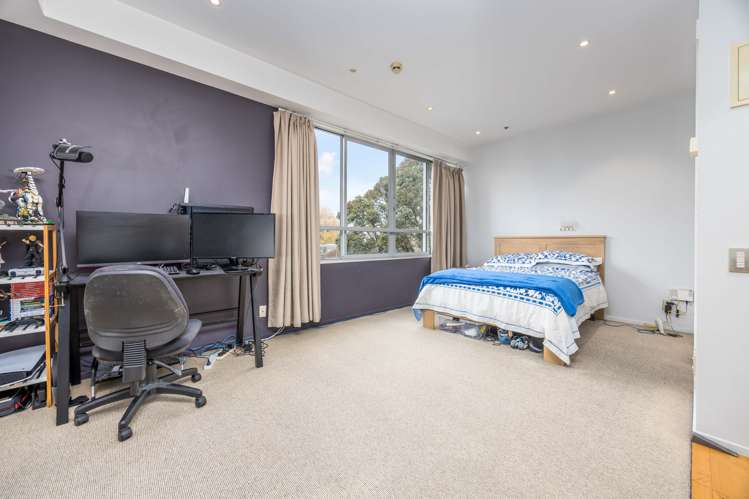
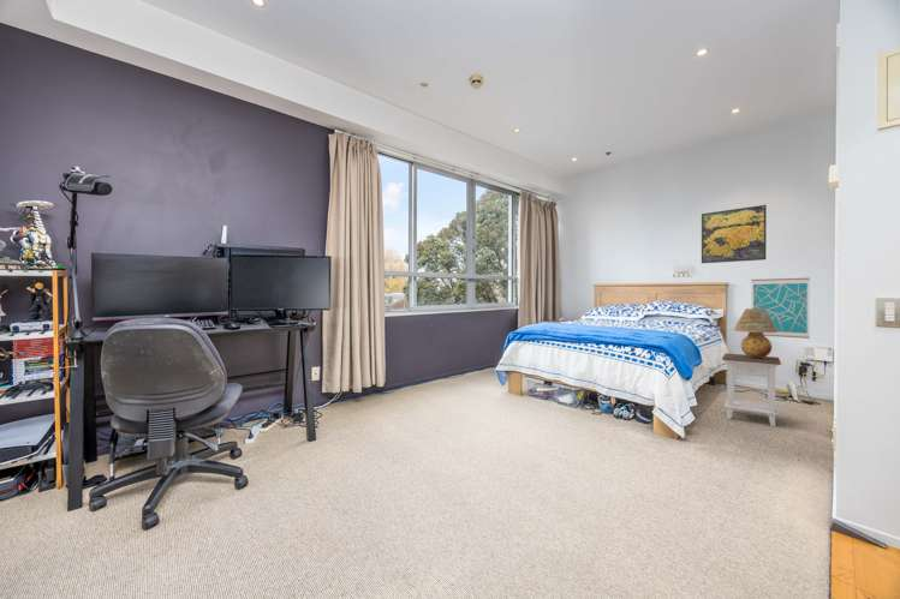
+ nightstand (752, 376)
+ wall art (779, 307)
+ table lamp (755, 333)
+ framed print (732, 235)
